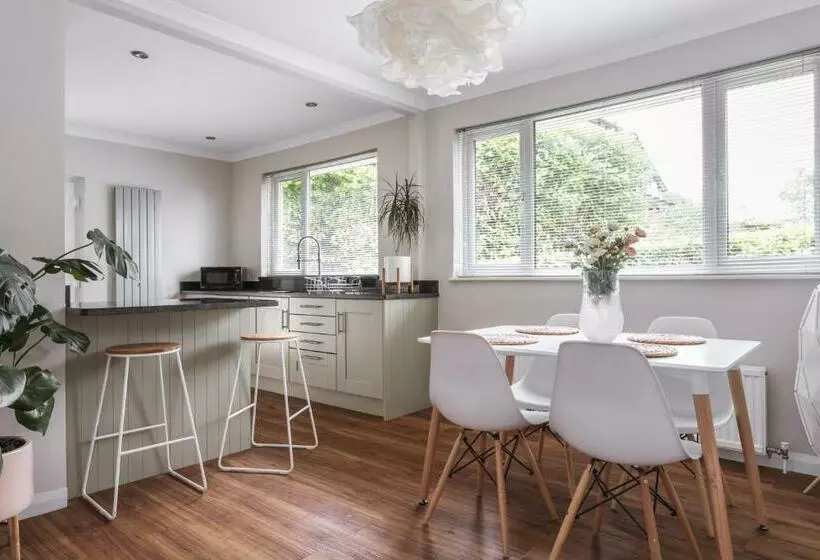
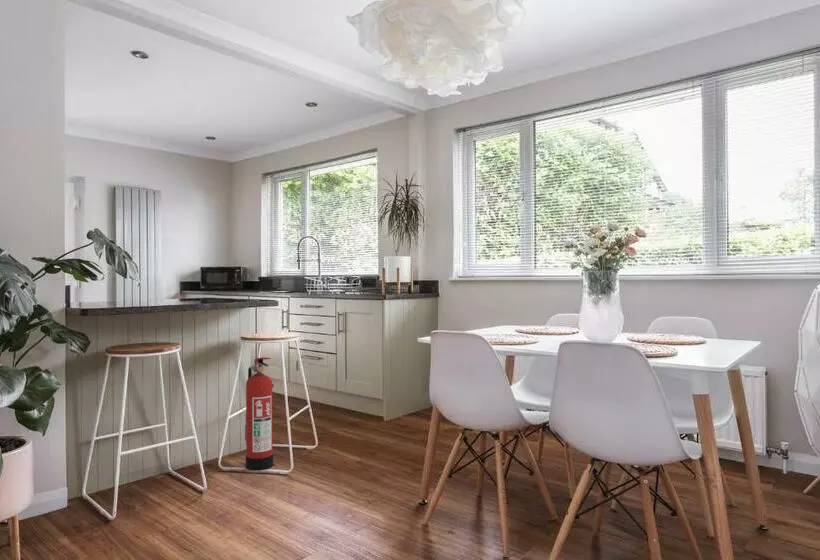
+ fire extinguisher (259, 410)
